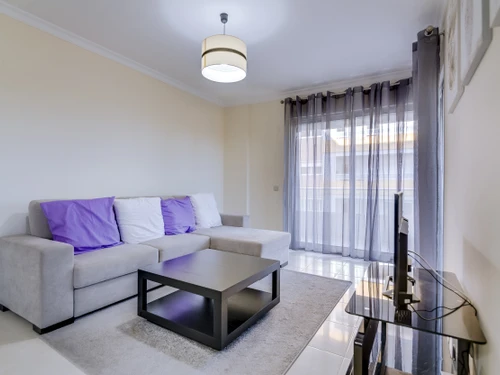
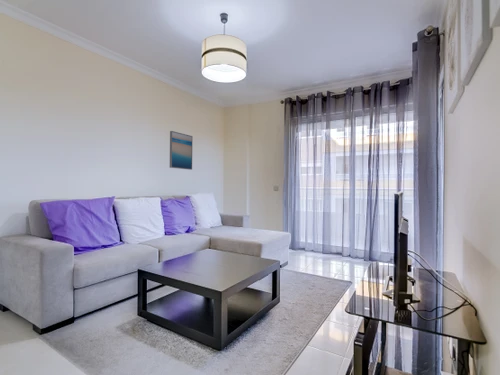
+ wall art (181, 151)
